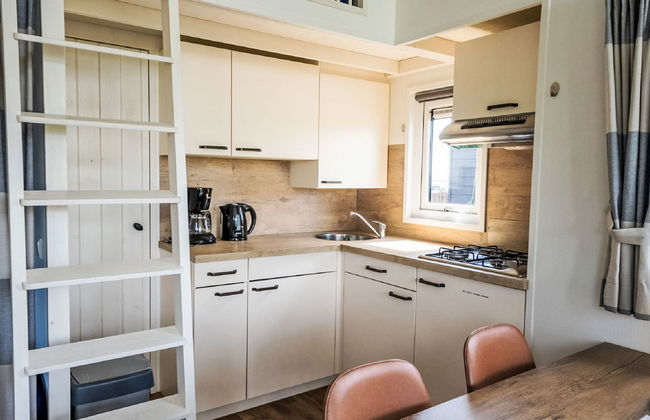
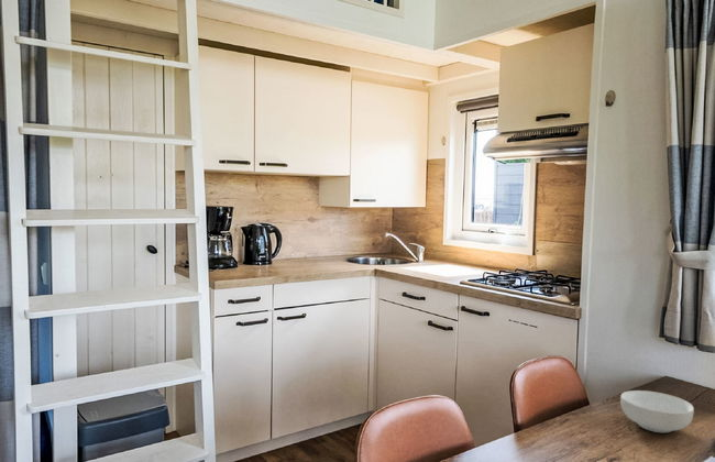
+ cereal bowl (656, 413)
